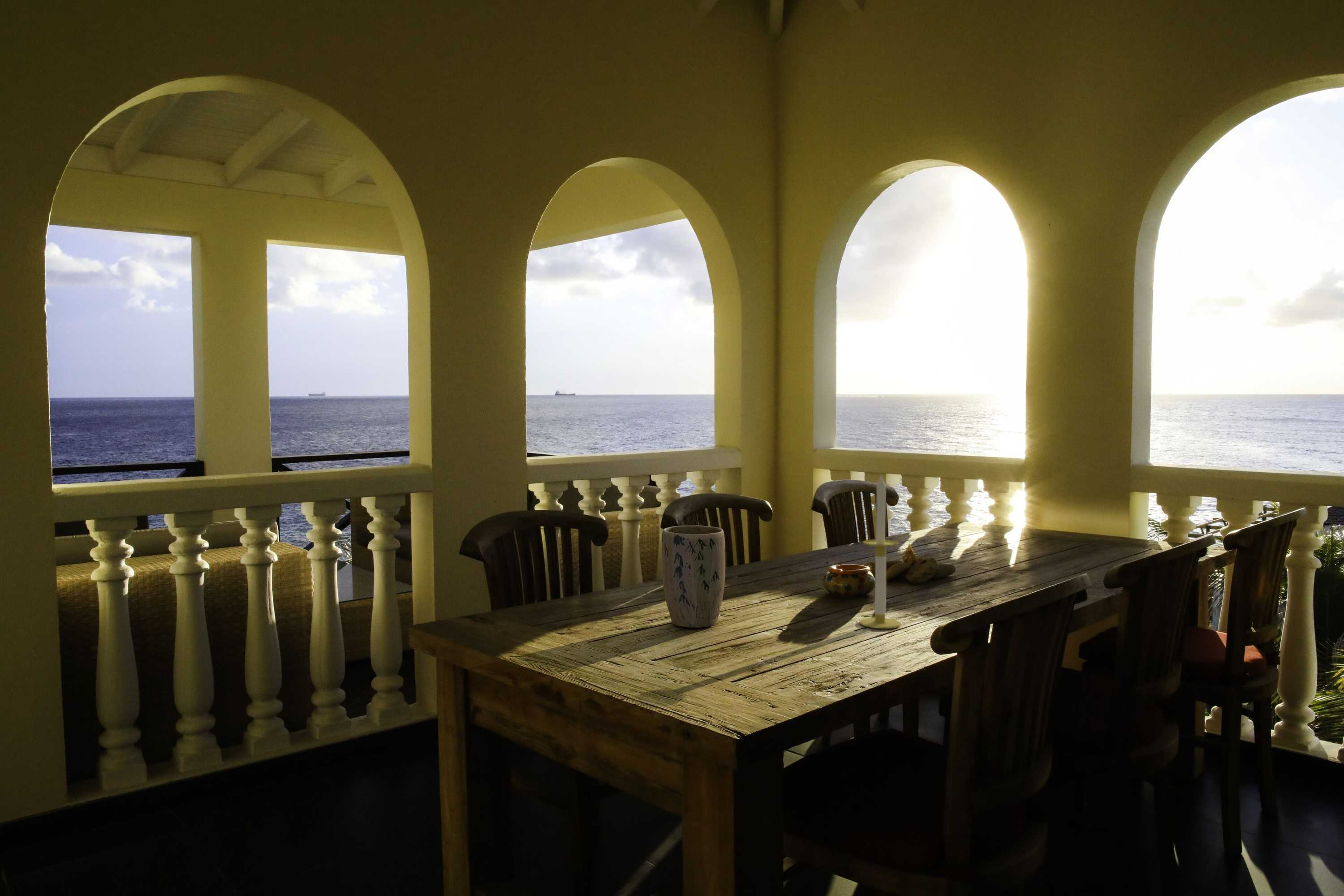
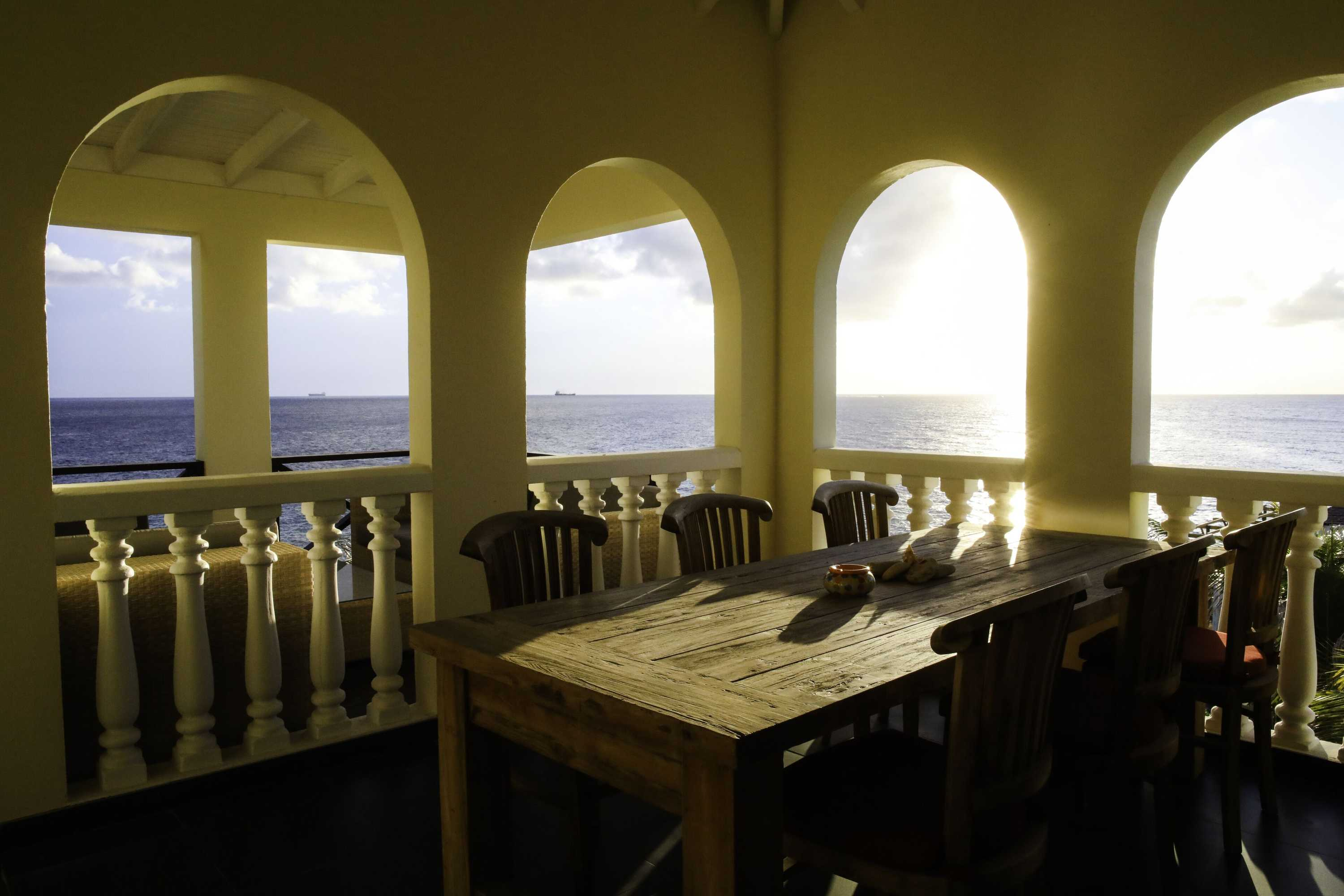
- plant pot (694, 576)
- candle (880, 548)
